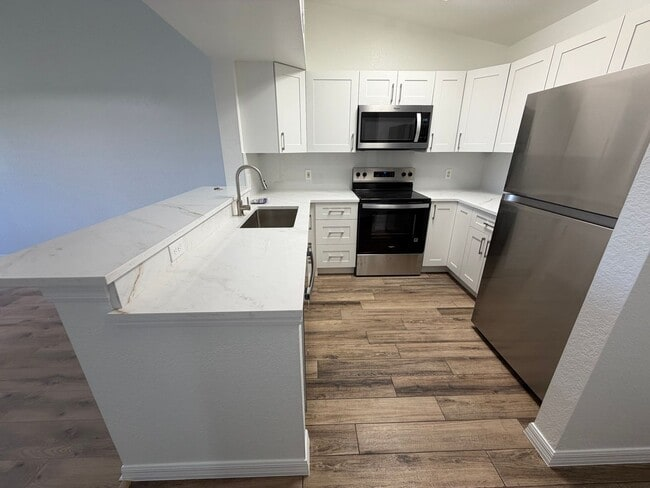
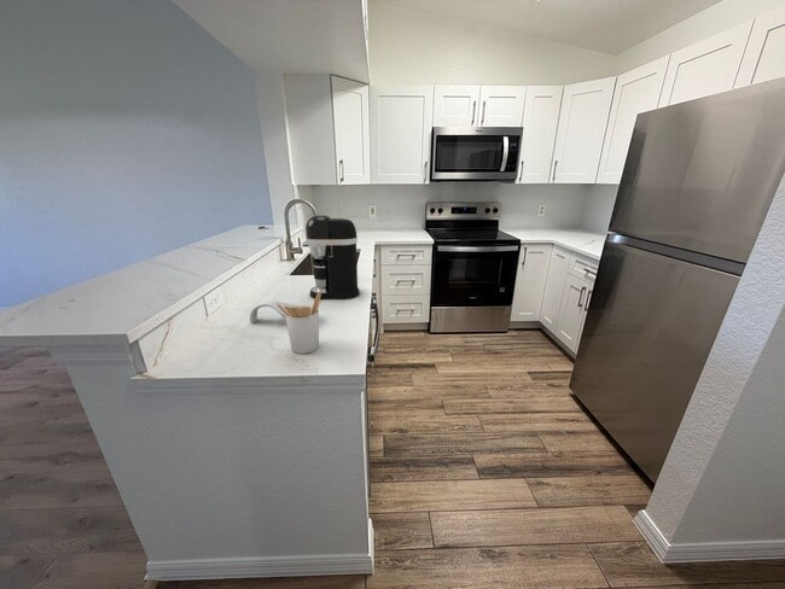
+ coffee maker (332, 256)
+ spoon rest (283, 311)
+ utensil holder (302, 323)
